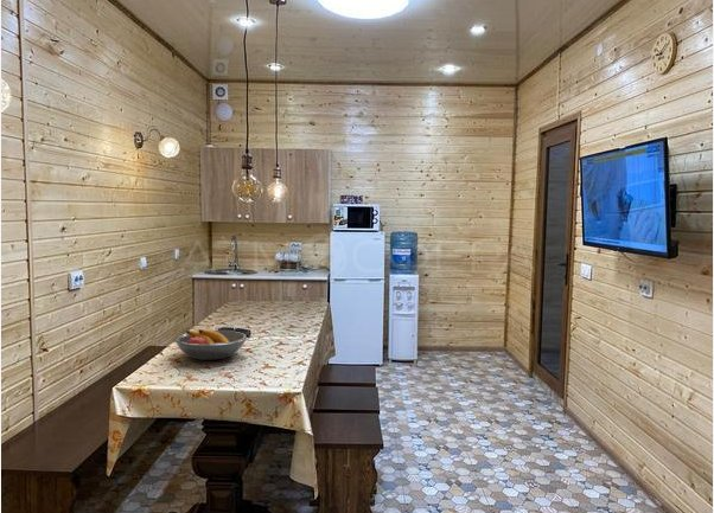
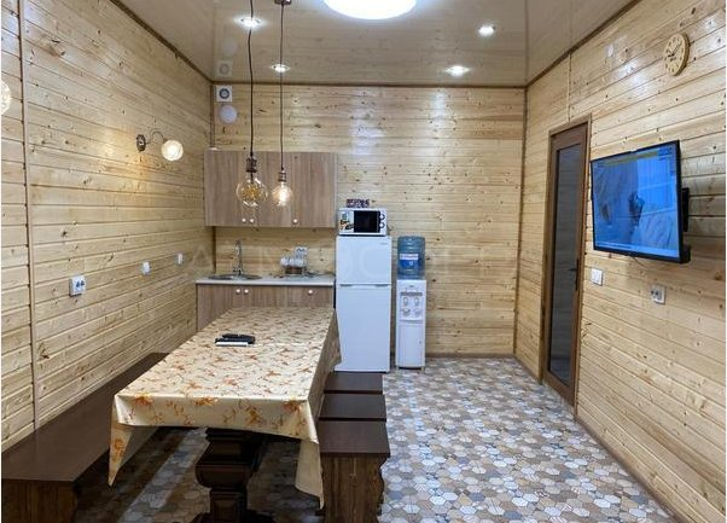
- fruit bowl (211, 344)
